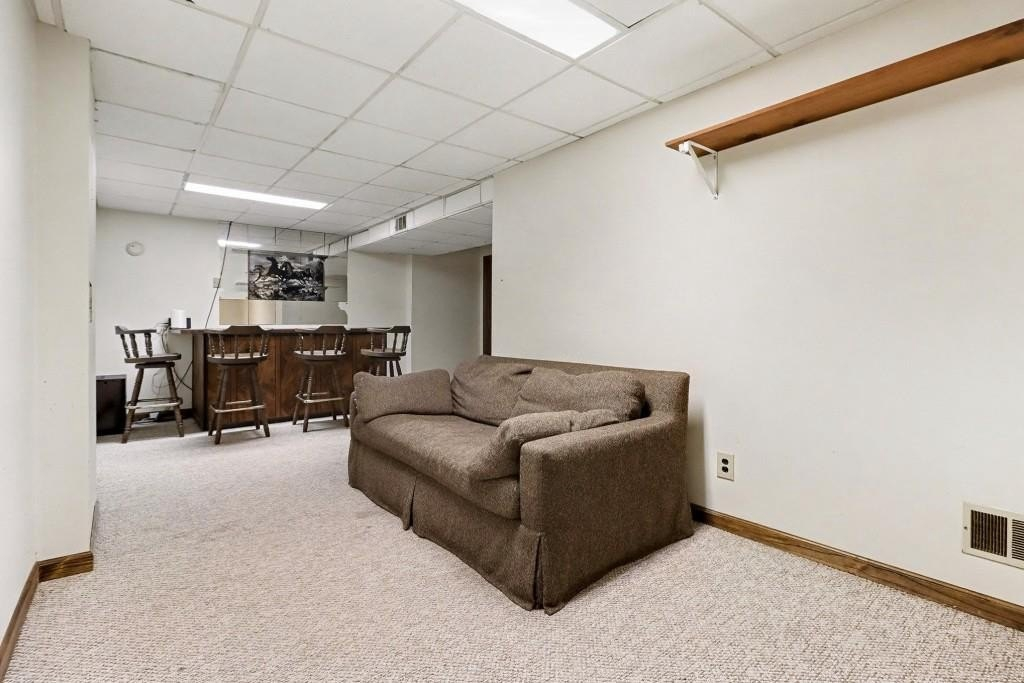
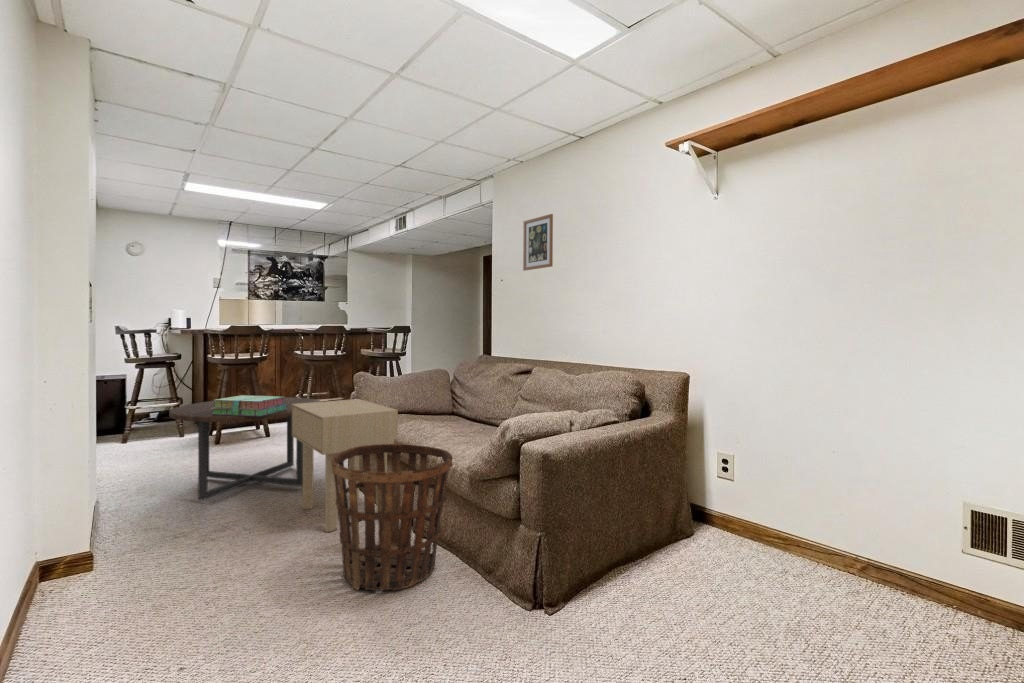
+ basket (393, 512)
+ wall art (537, 243)
+ stack of books (250, 404)
+ coffee table (251, 420)
+ side table (349, 459)
